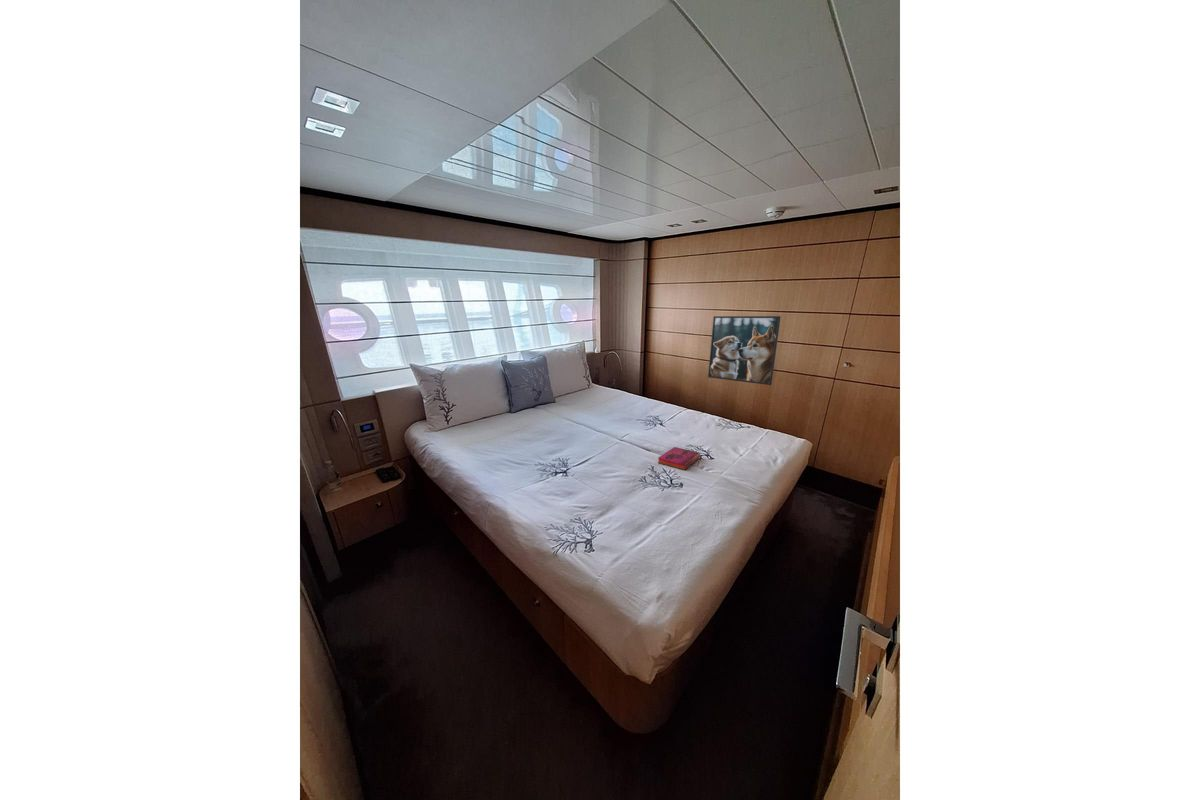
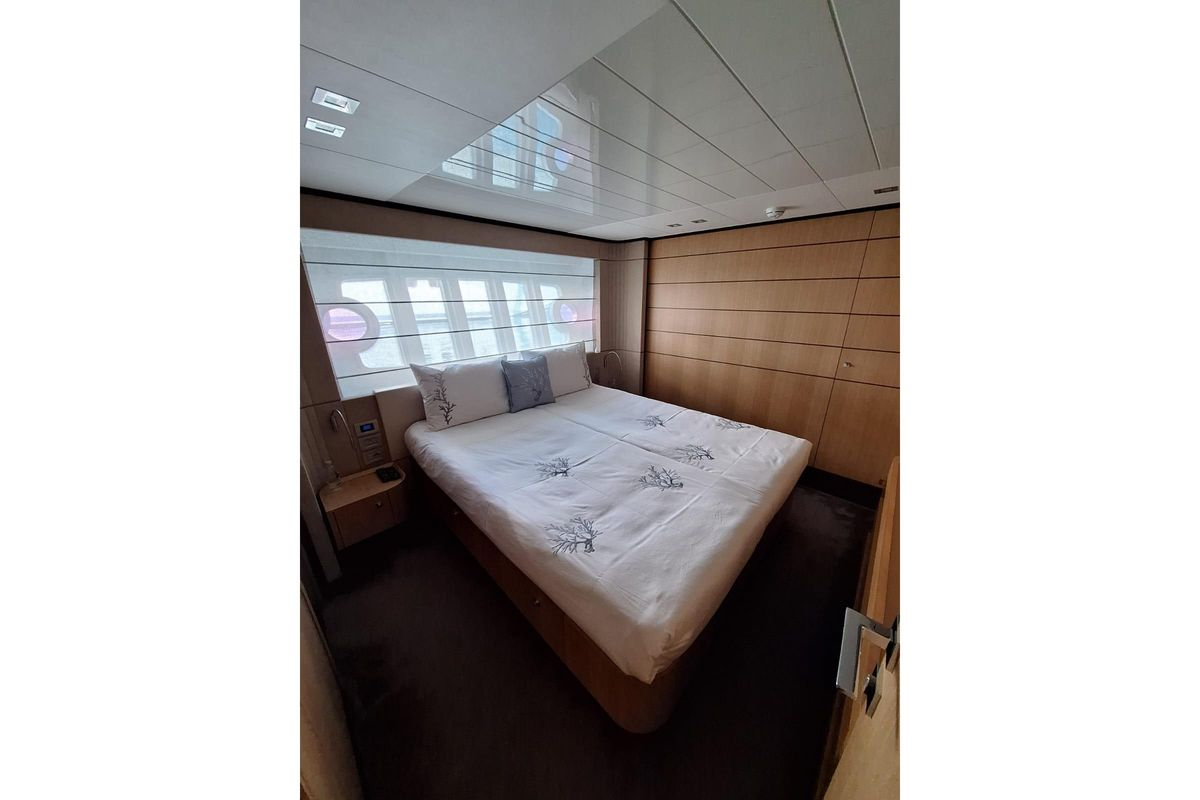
- hardback book (679, 457)
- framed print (741, 349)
